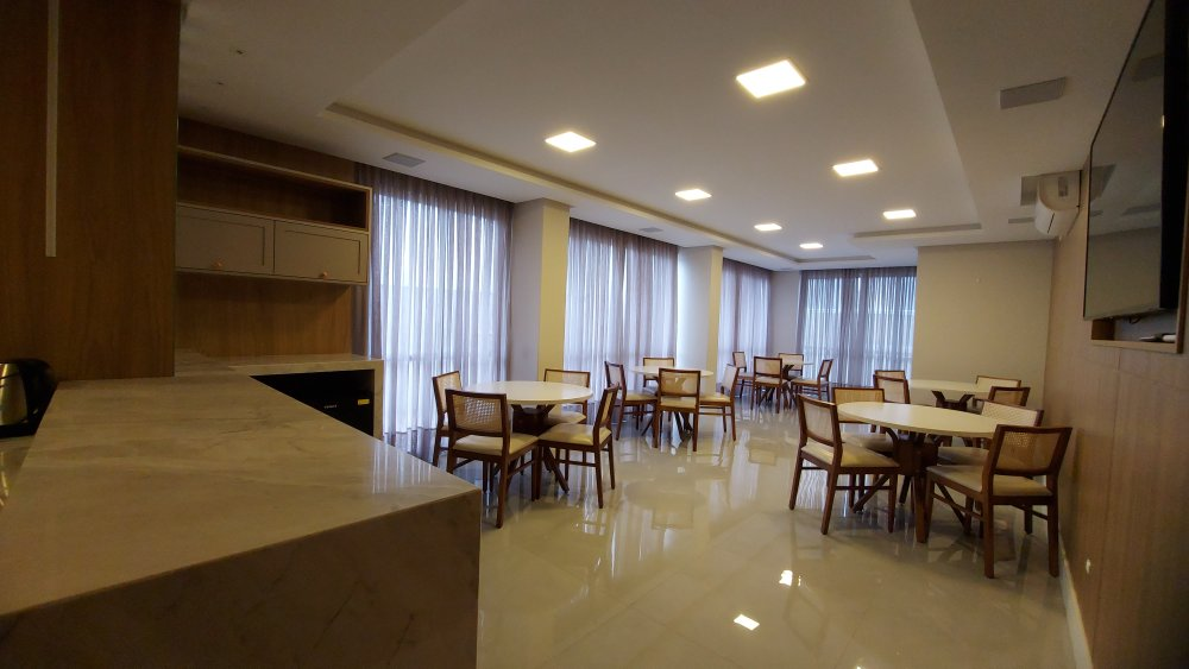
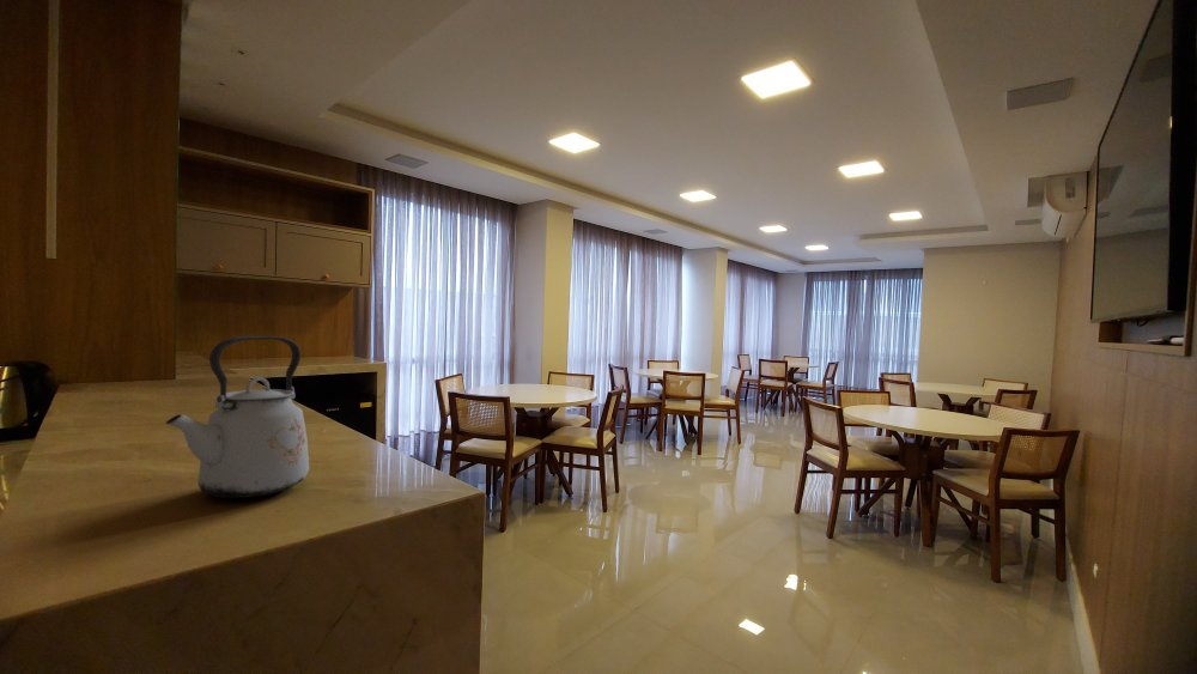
+ kettle (239, 415)
